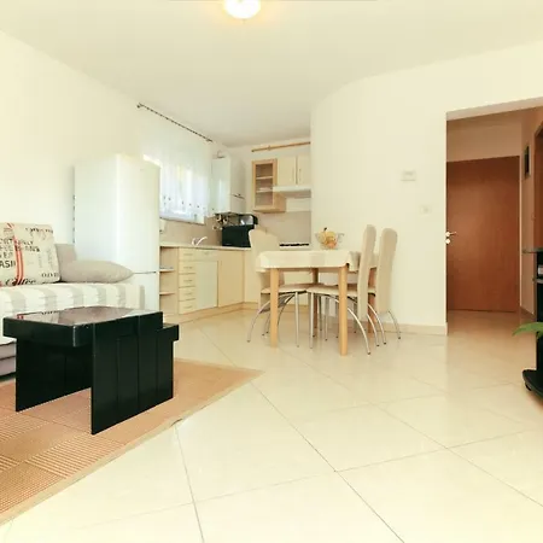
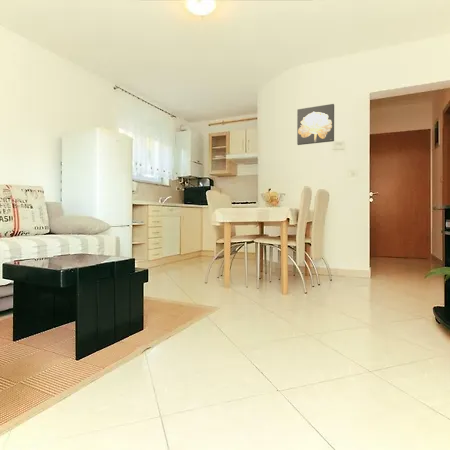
+ wall art (315, 125)
